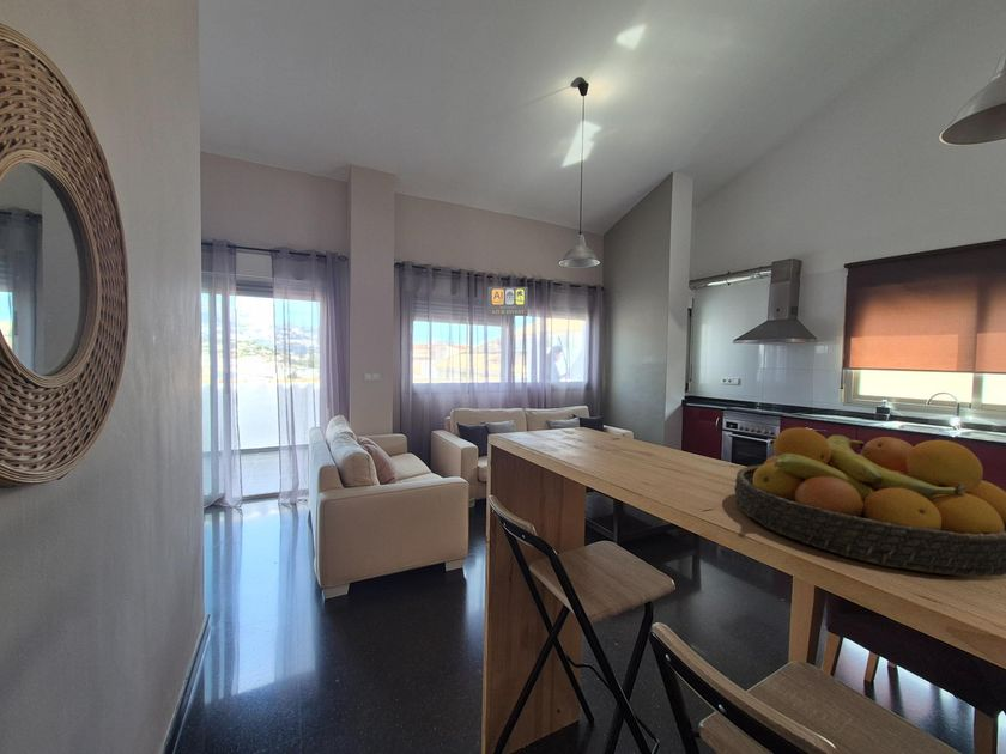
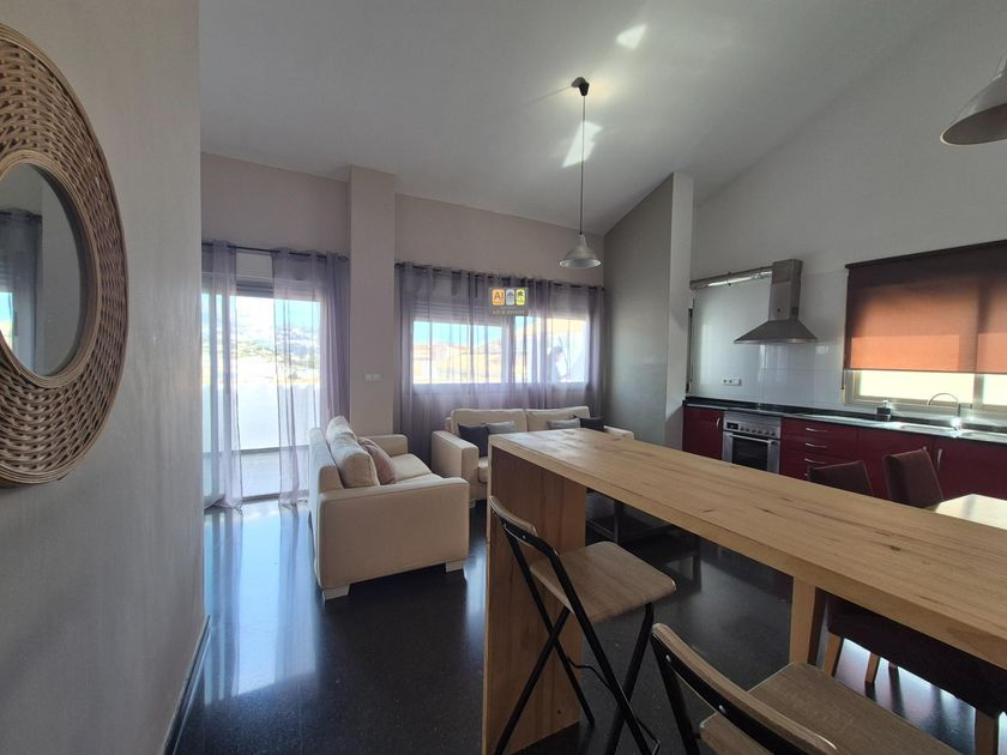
- fruit bowl (856, 476)
